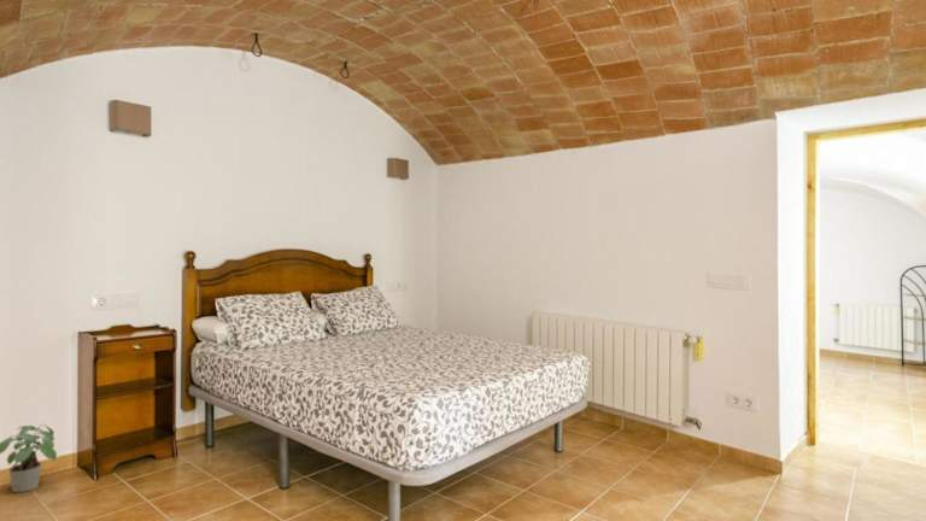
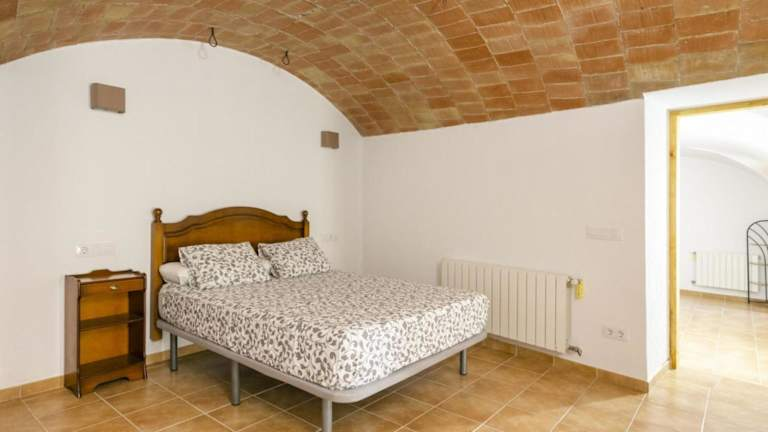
- potted plant (28, 458)
